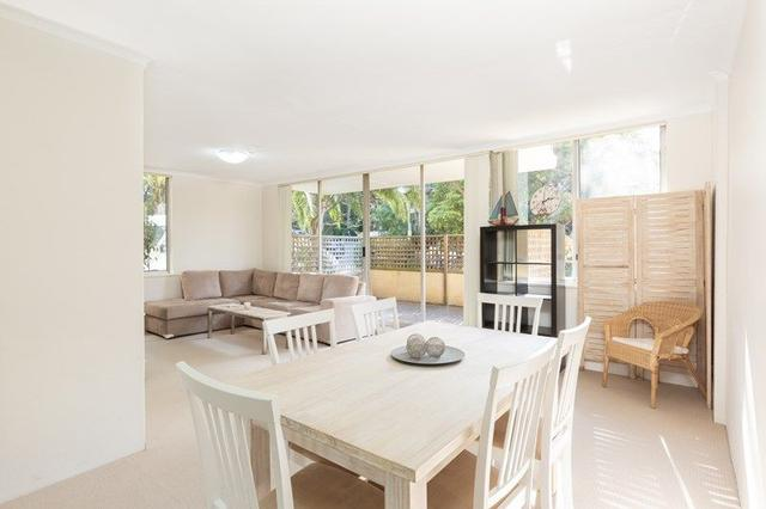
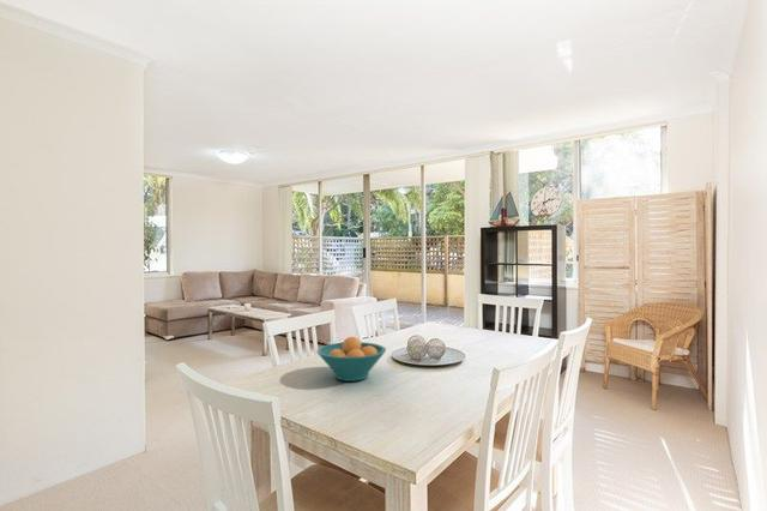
+ fruit bowl (351, 356)
